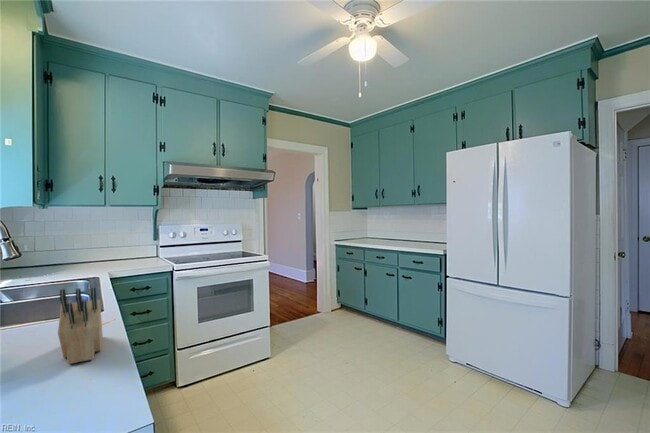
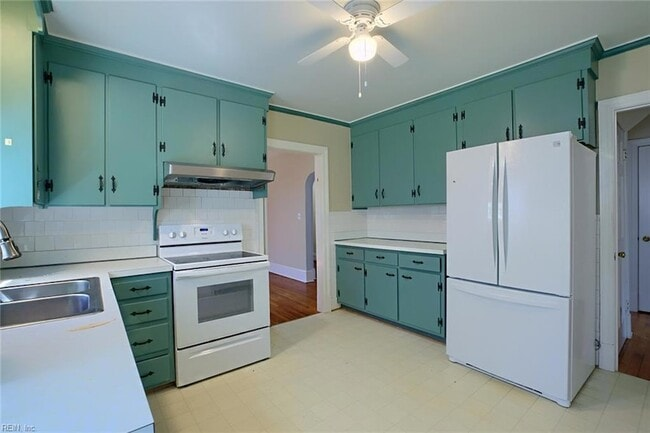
- knife block (82, 317)
